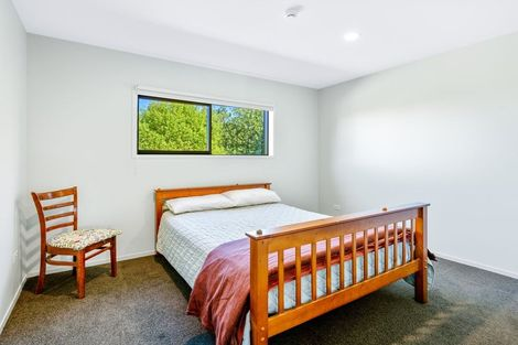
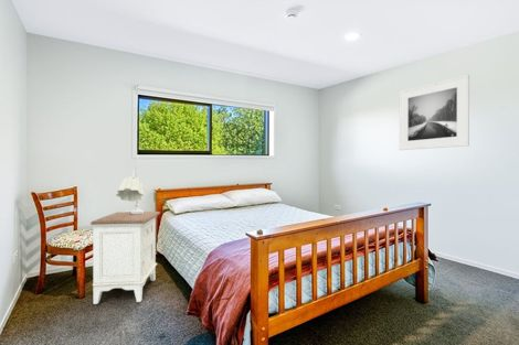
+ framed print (431, 116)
+ nightstand (129, 252)
+ table lamp (131, 192)
